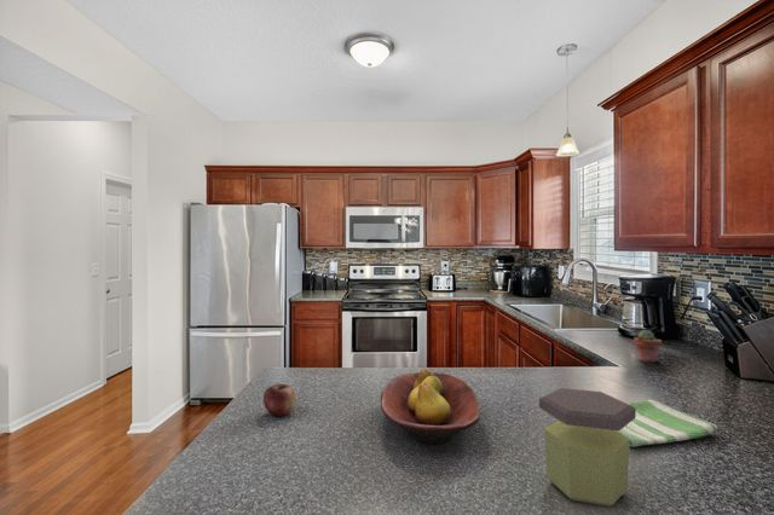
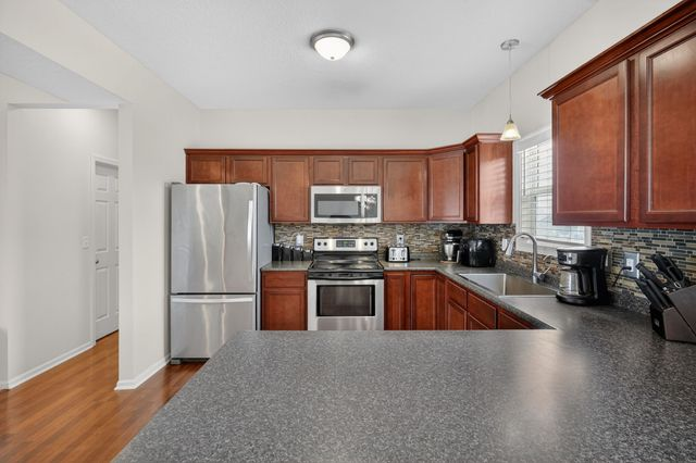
- apple (279, 397)
- dish towel (643, 419)
- jar (585, 444)
- fruit bowl (428, 397)
- potted succulent (647, 345)
